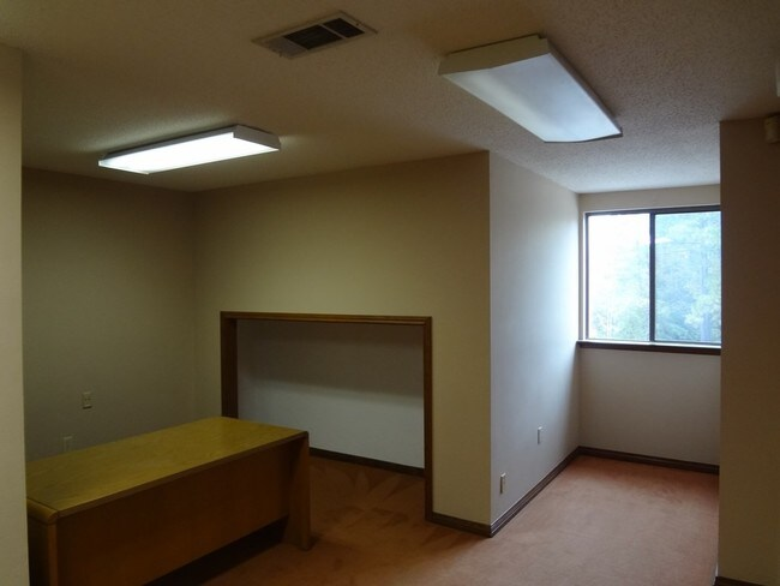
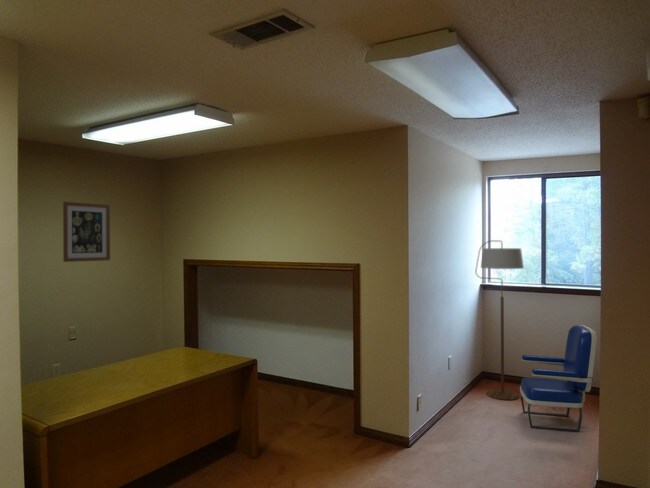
+ armchair (554, 373)
+ floor lamp (501, 317)
+ wall art (87, 232)
